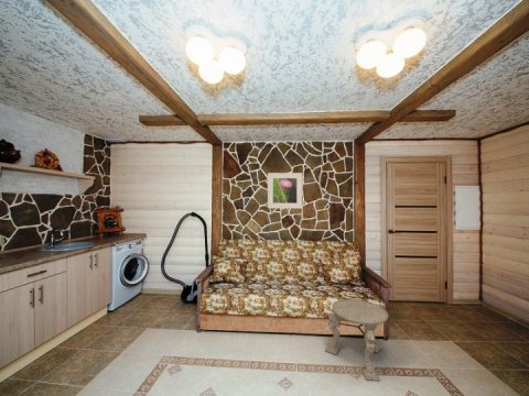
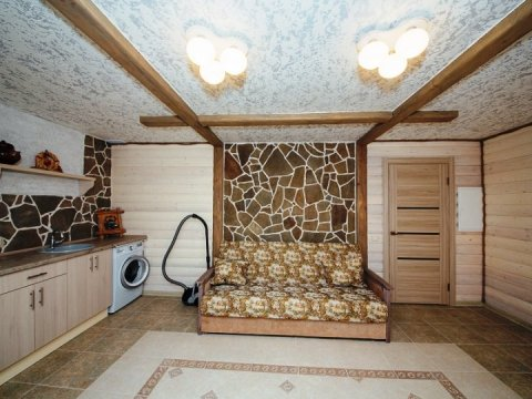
- side table (361, 332)
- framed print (284, 190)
